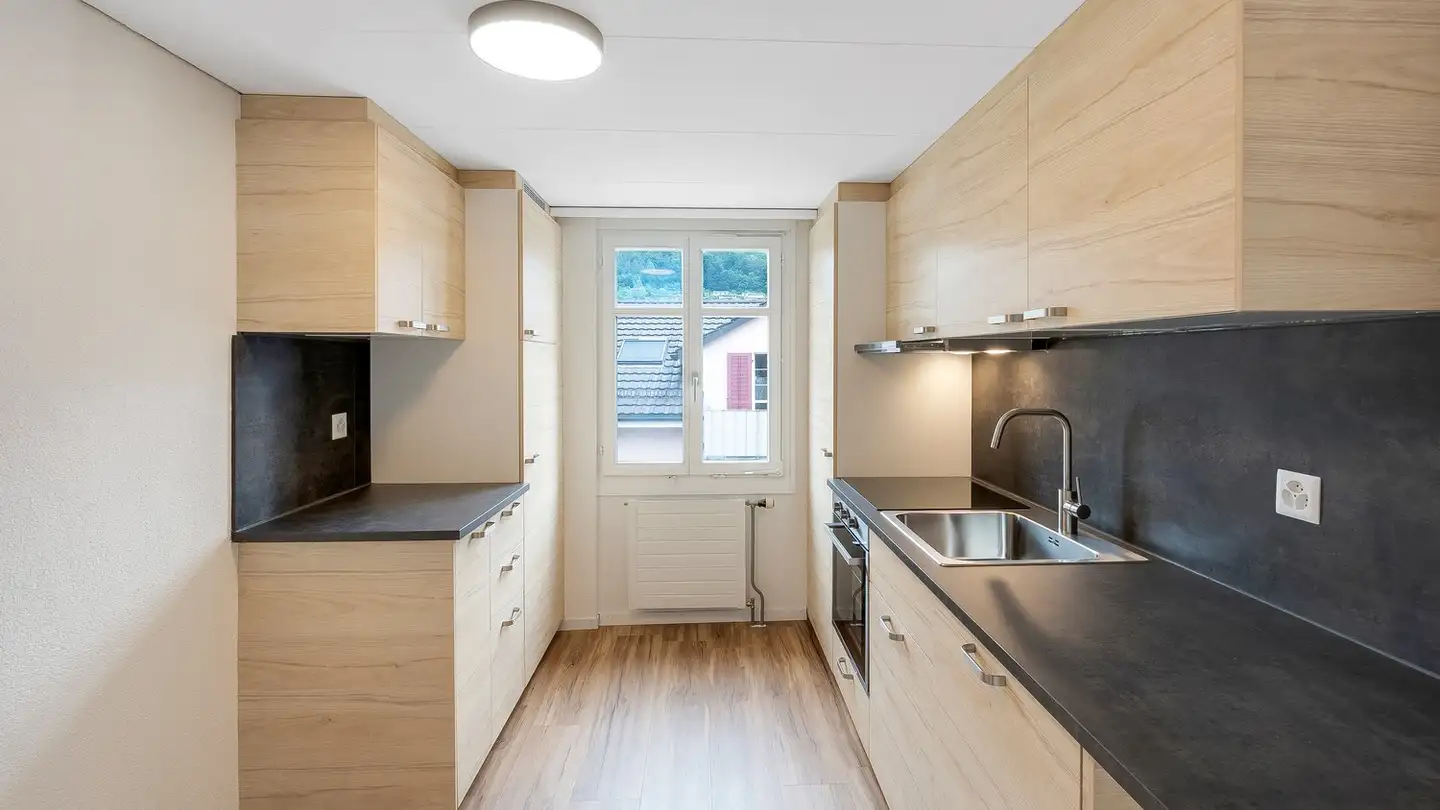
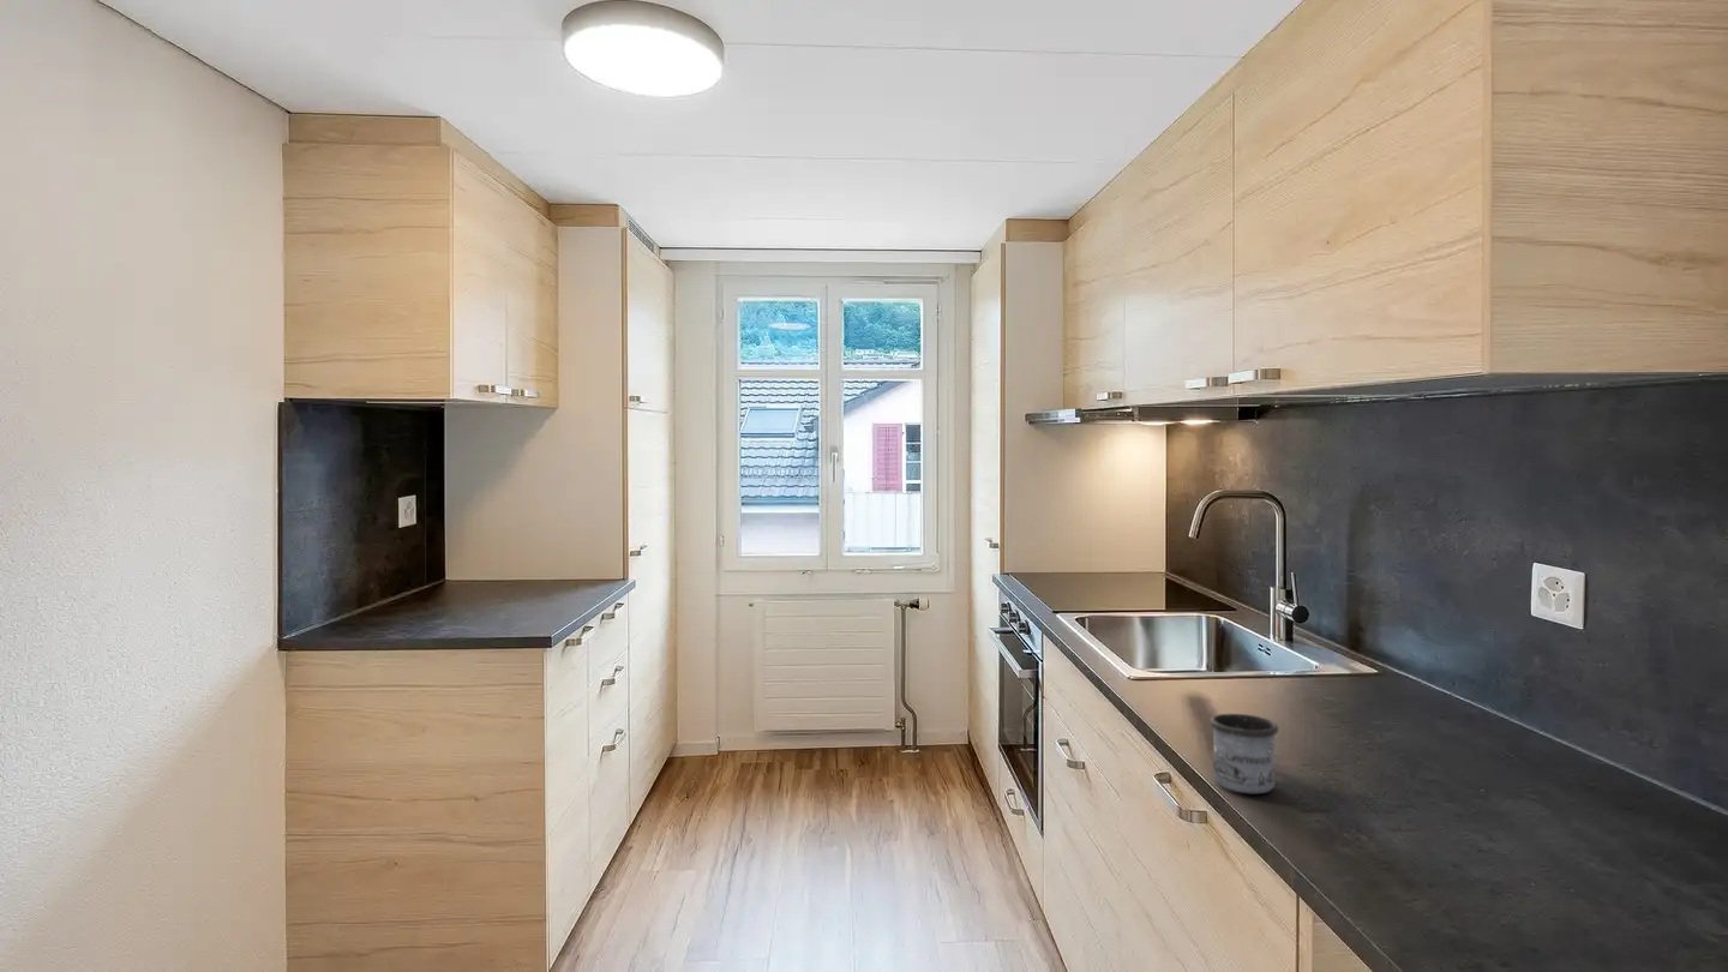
+ mug (1242, 750)
